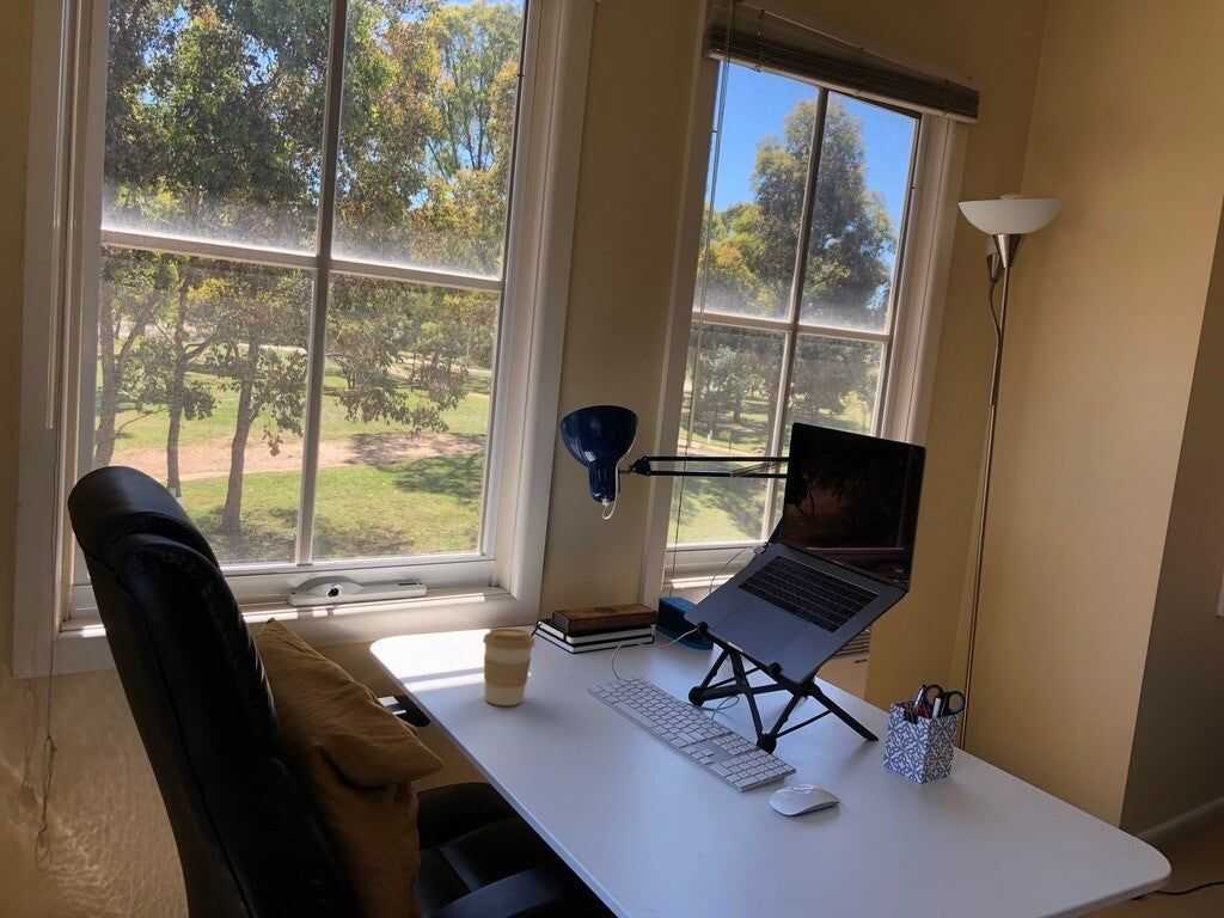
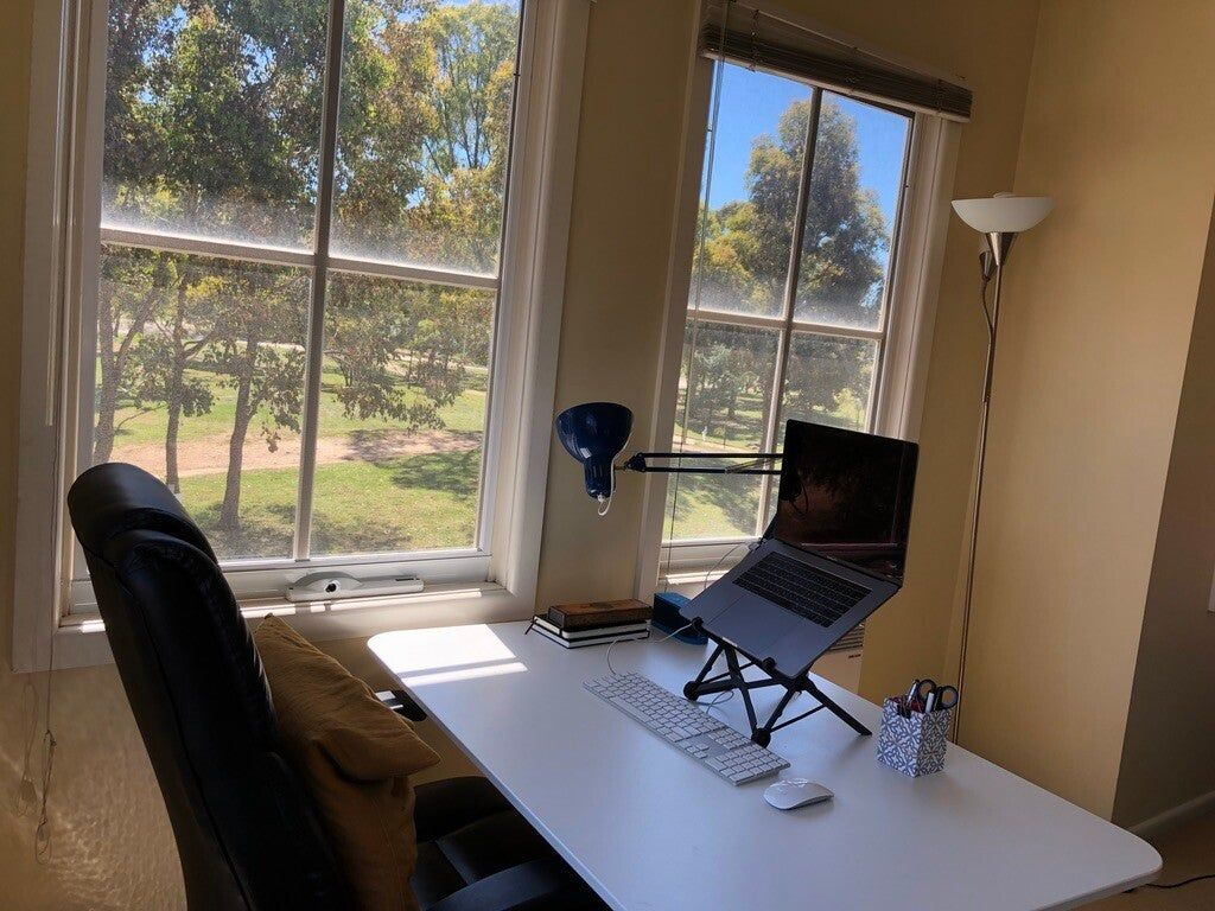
- coffee cup (507, 663)
